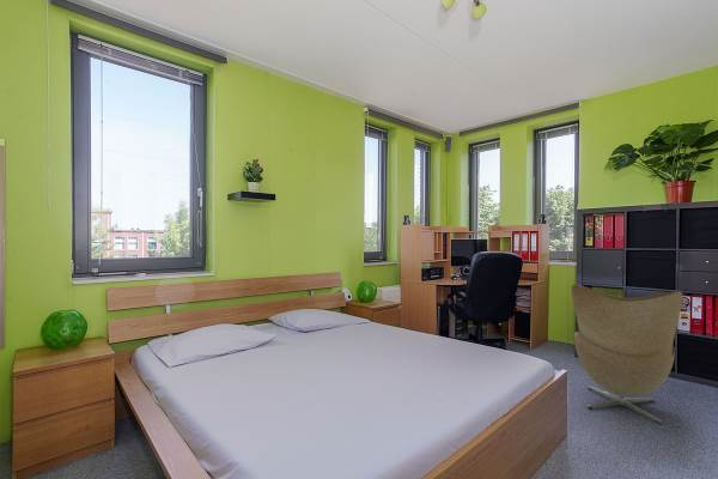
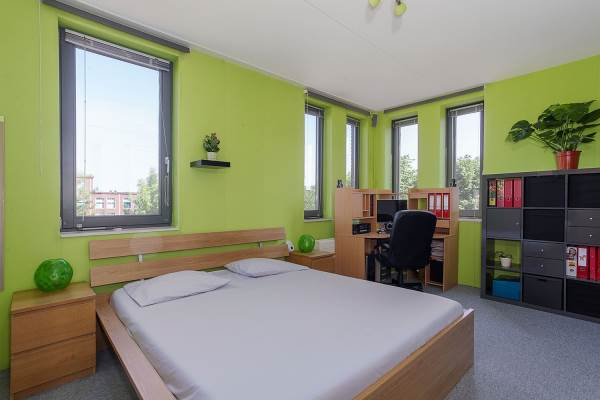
- armchair (621, 345)
